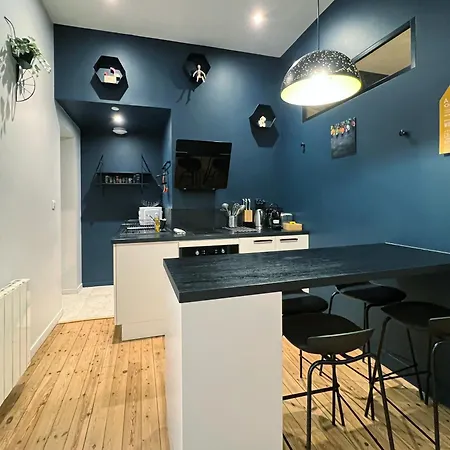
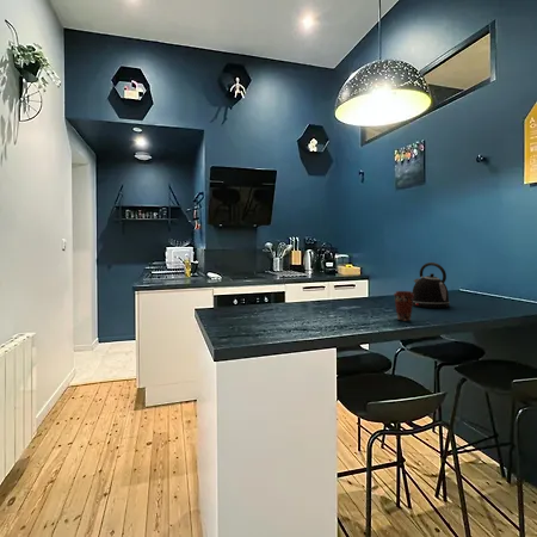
+ kettle (430, 283)
+ coffee cup (403, 305)
